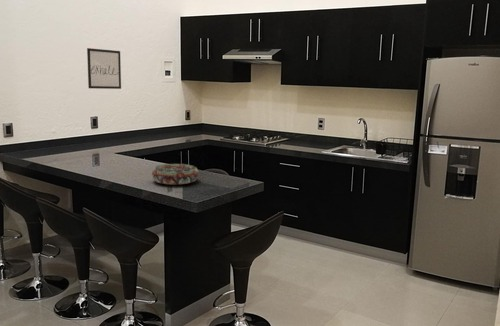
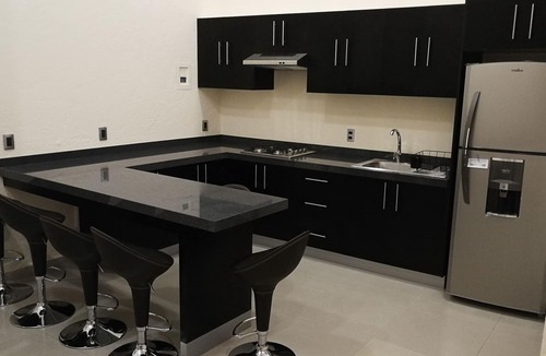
- wall art (104, 69)
- decorative bowl (175, 174)
